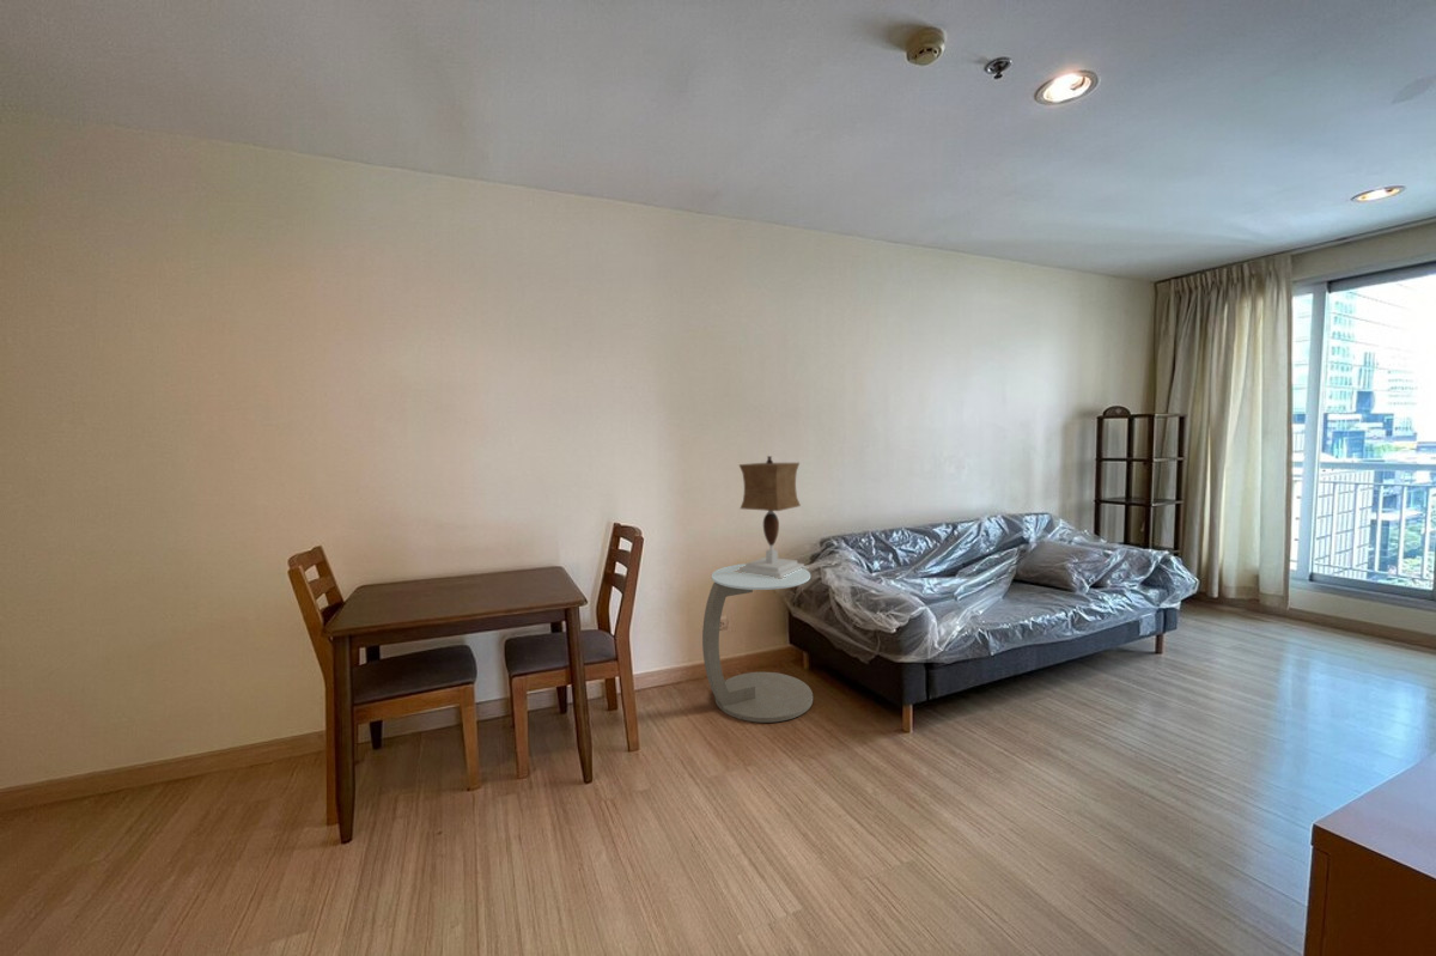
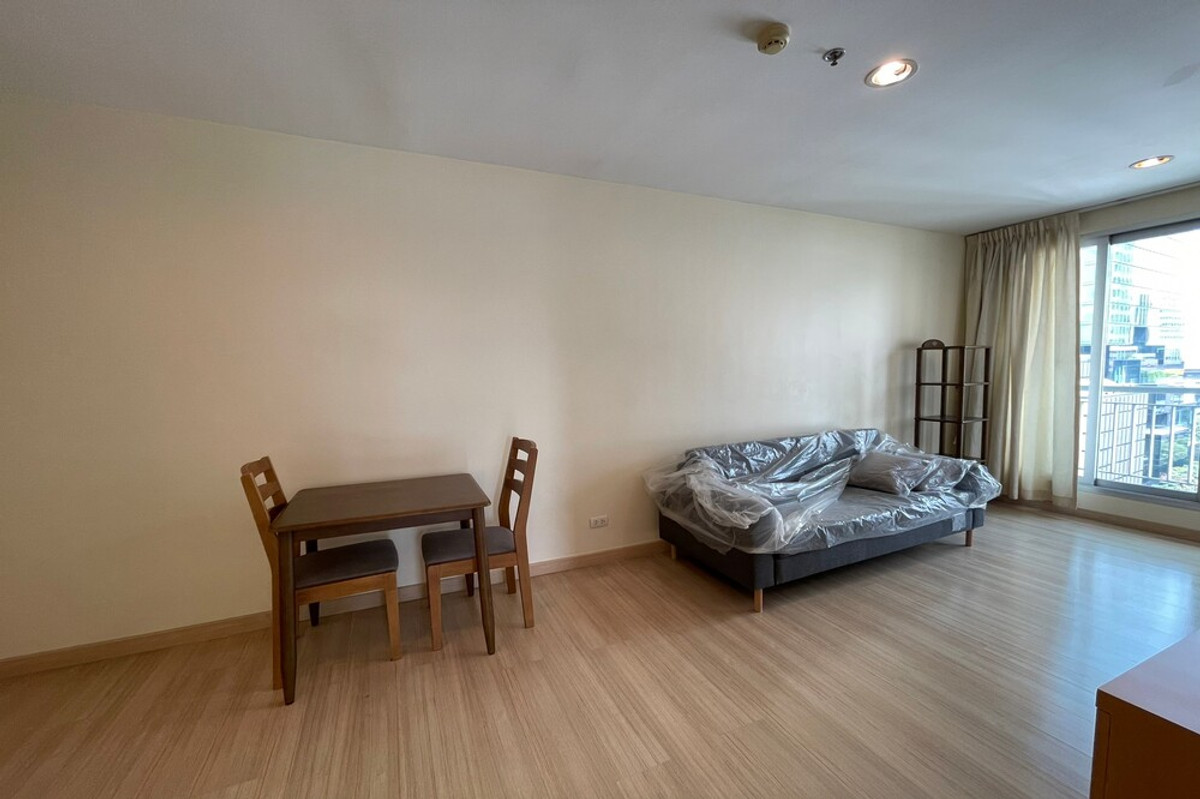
- side table (755, 672)
- table lamp (771, 512)
